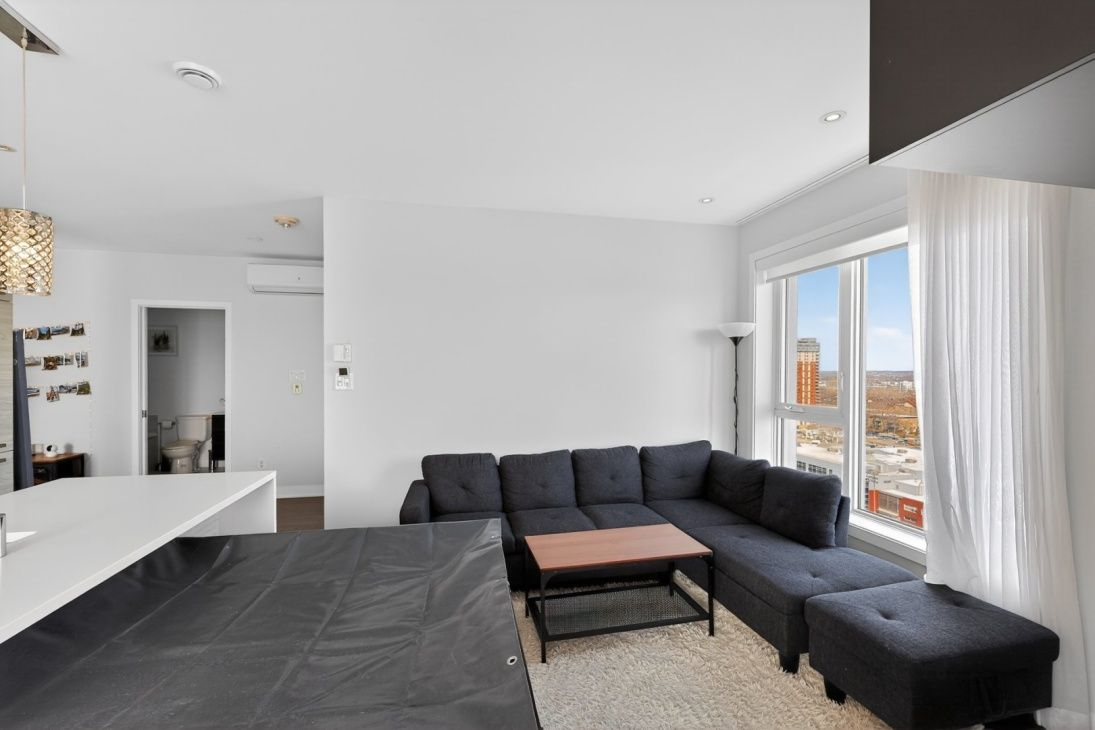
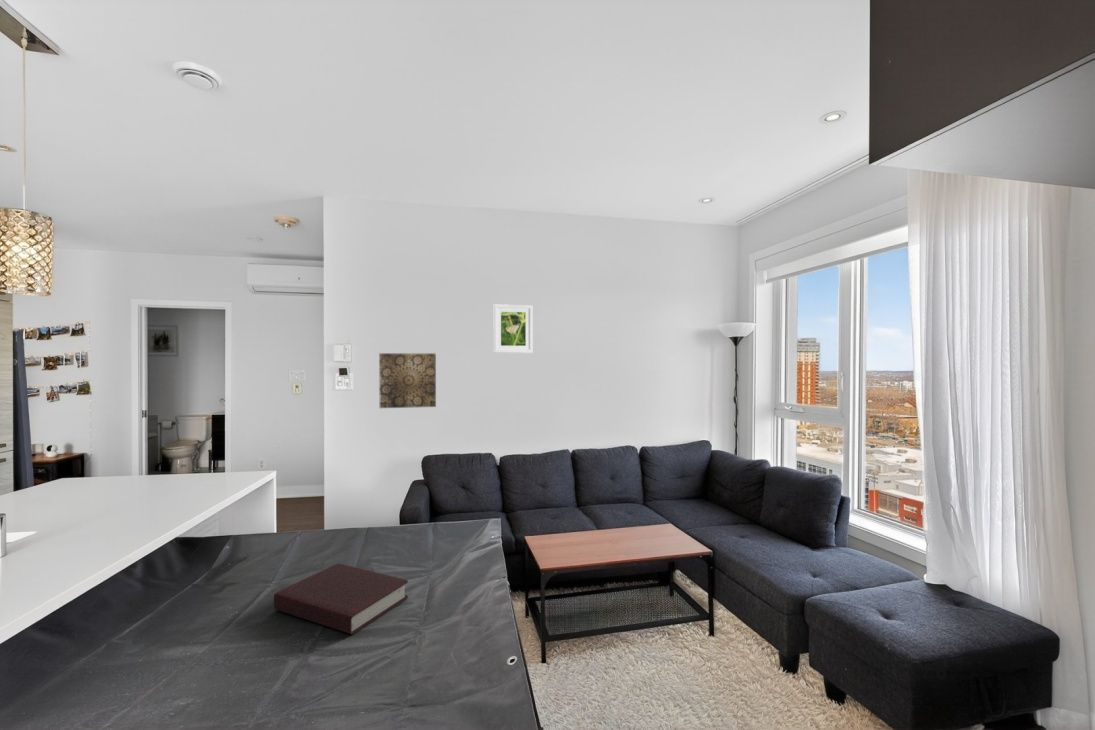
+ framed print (513, 328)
+ book (343, 595)
+ wall art (408, 380)
